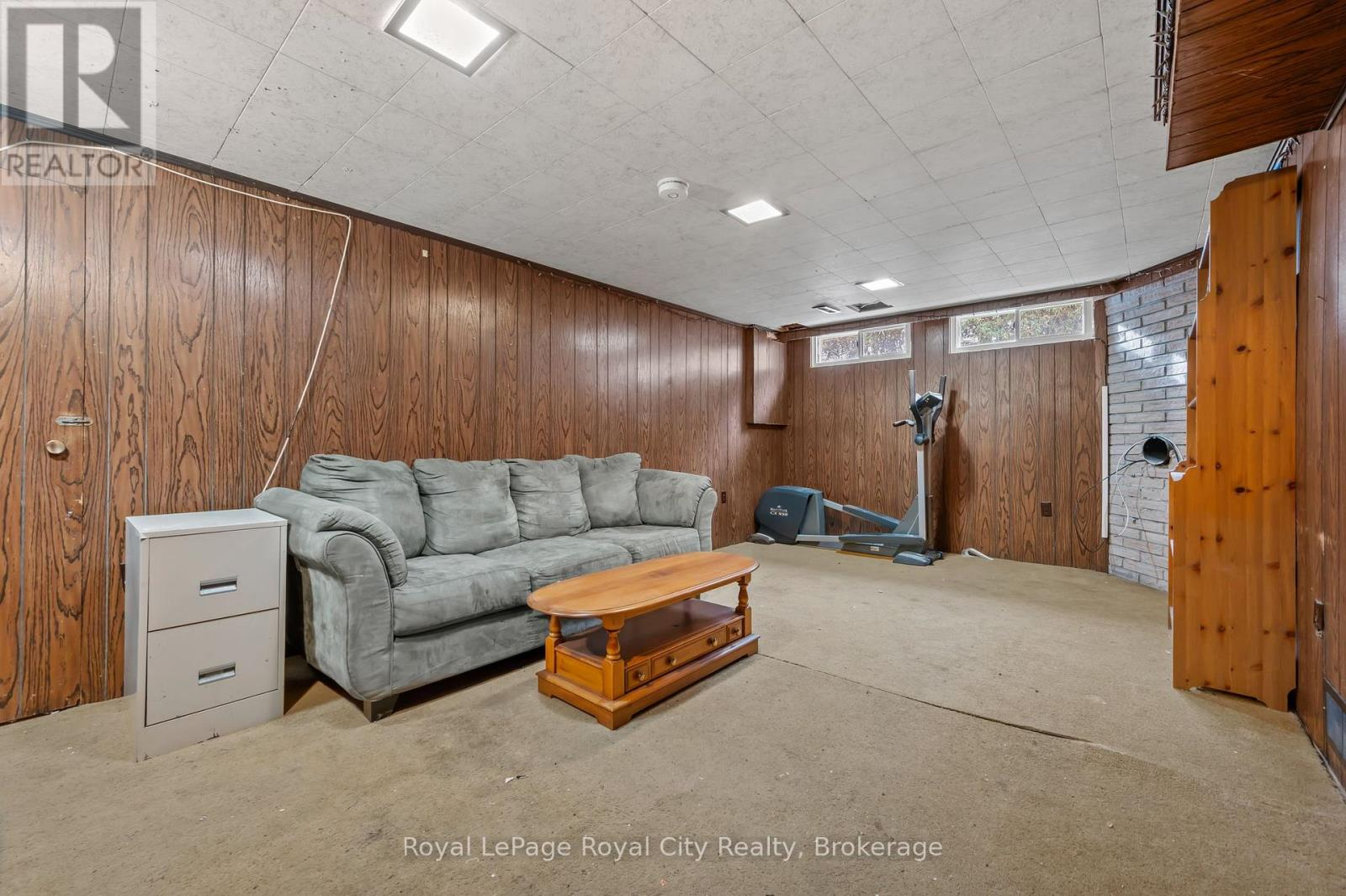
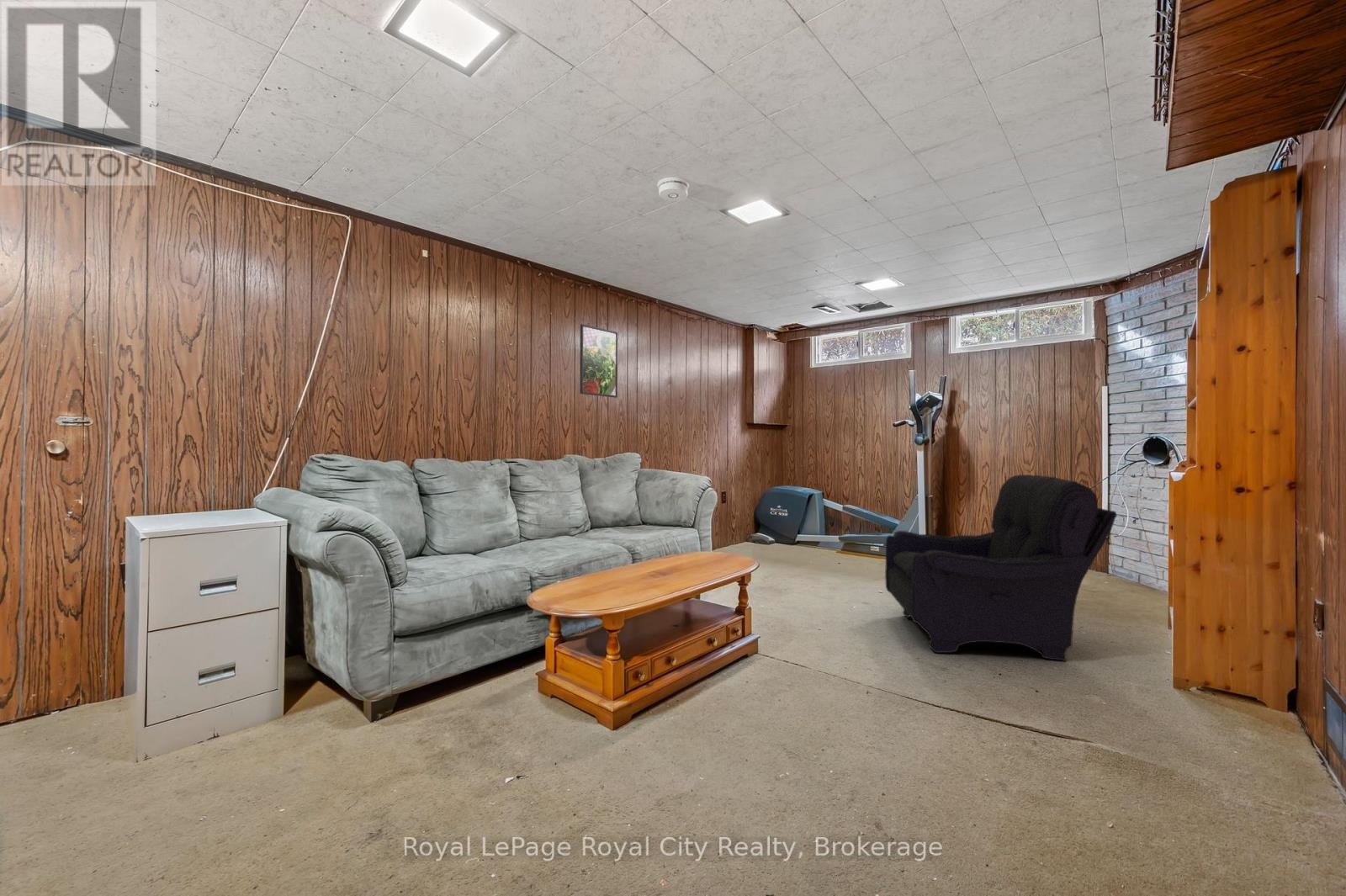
+ armchair (984, 555)
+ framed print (599, 362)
